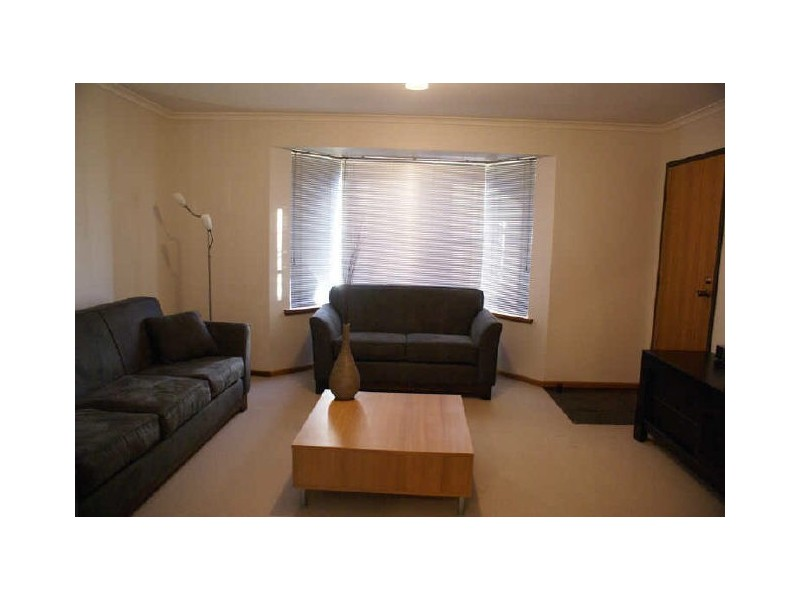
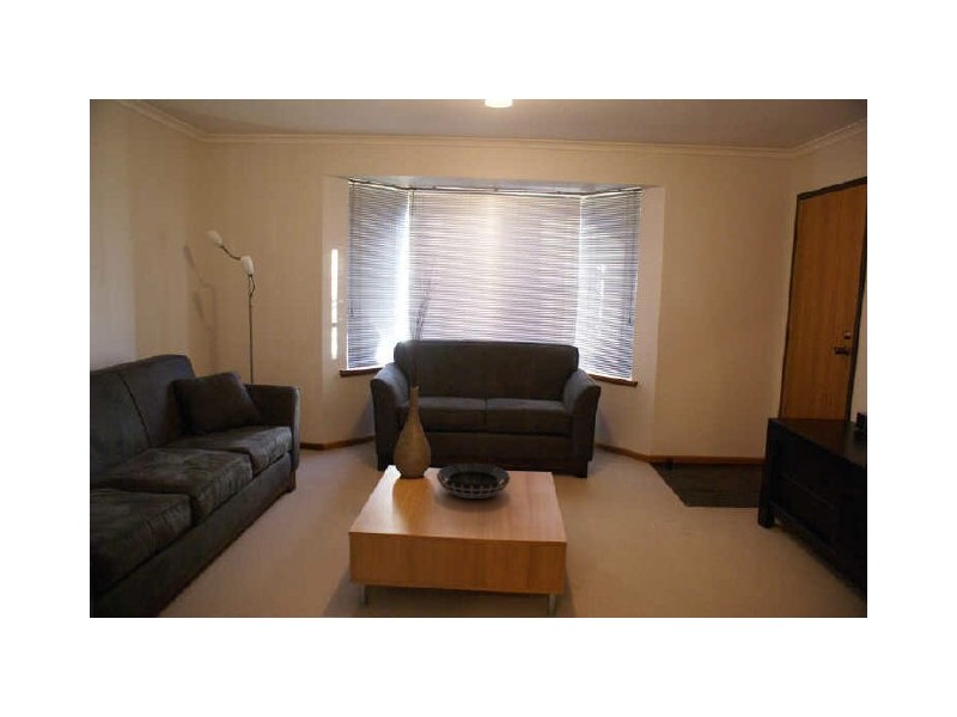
+ decorative bowl (471, 483)
